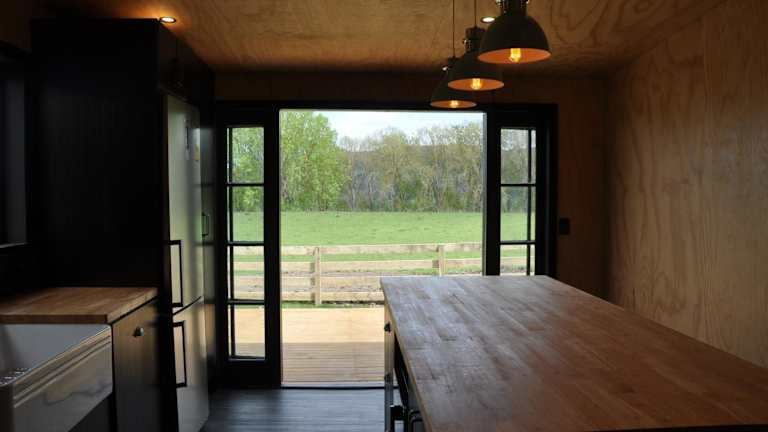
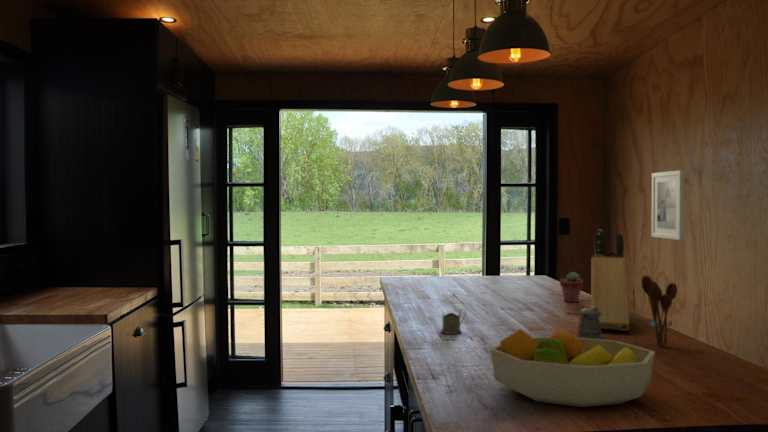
+ potted succulent (571, 286)
+ tea glass holder (453, 317)
+ fruit bowl (571, 361)
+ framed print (667, 205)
+ knife block (608, 276)
+ utensil holder (658, 310)
+ pepper shaker (586, 324)
